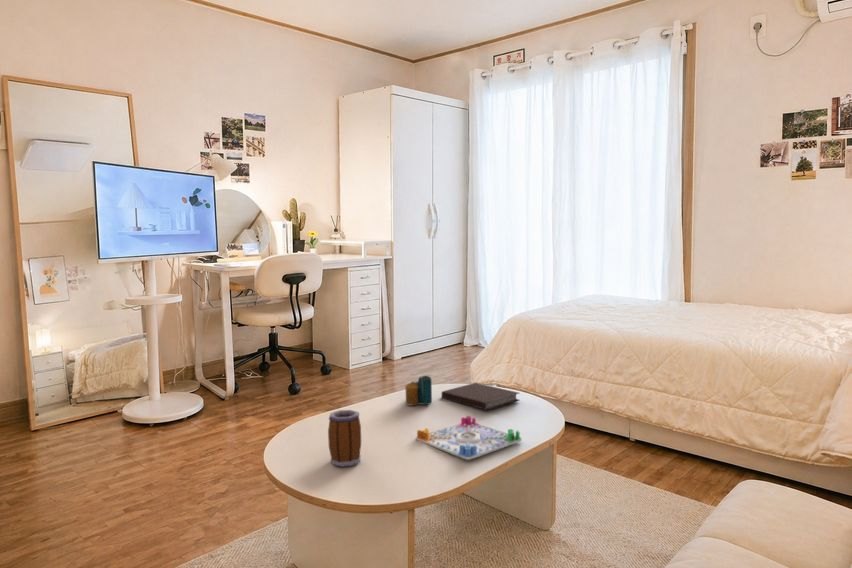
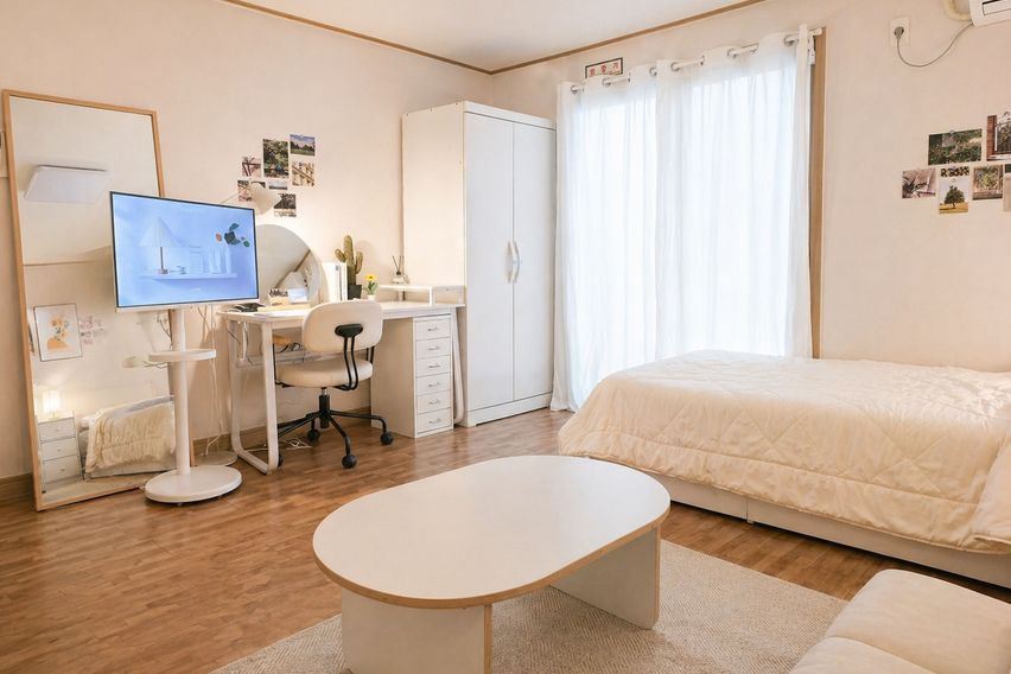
- mug (342, 436)
- board game (468, 435)
- candle (416, 388)
- notebook (480, 395)
